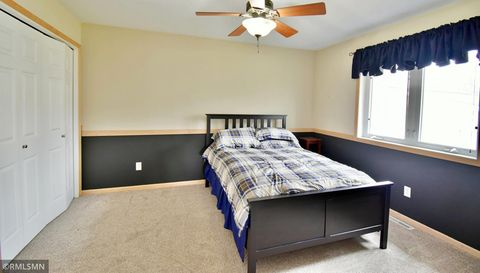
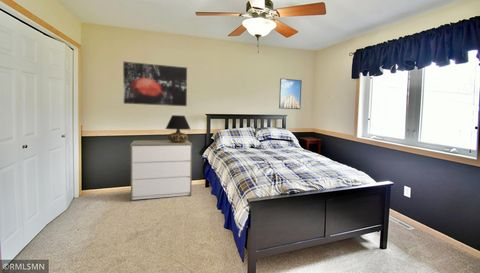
+ wall art (156, 85)
+ dresser (162, 167)
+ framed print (290, 94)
+ table lamp (178, 128)
